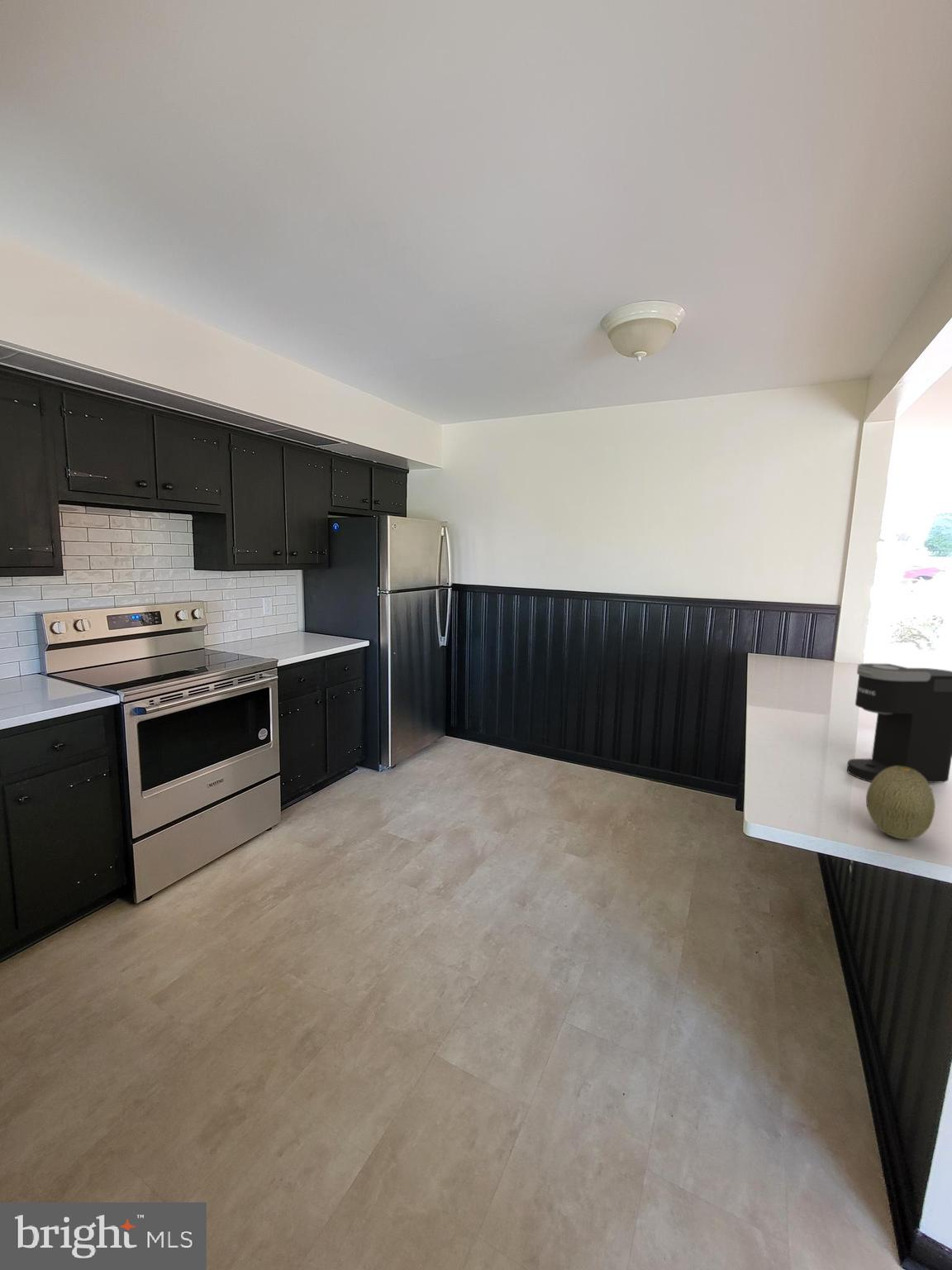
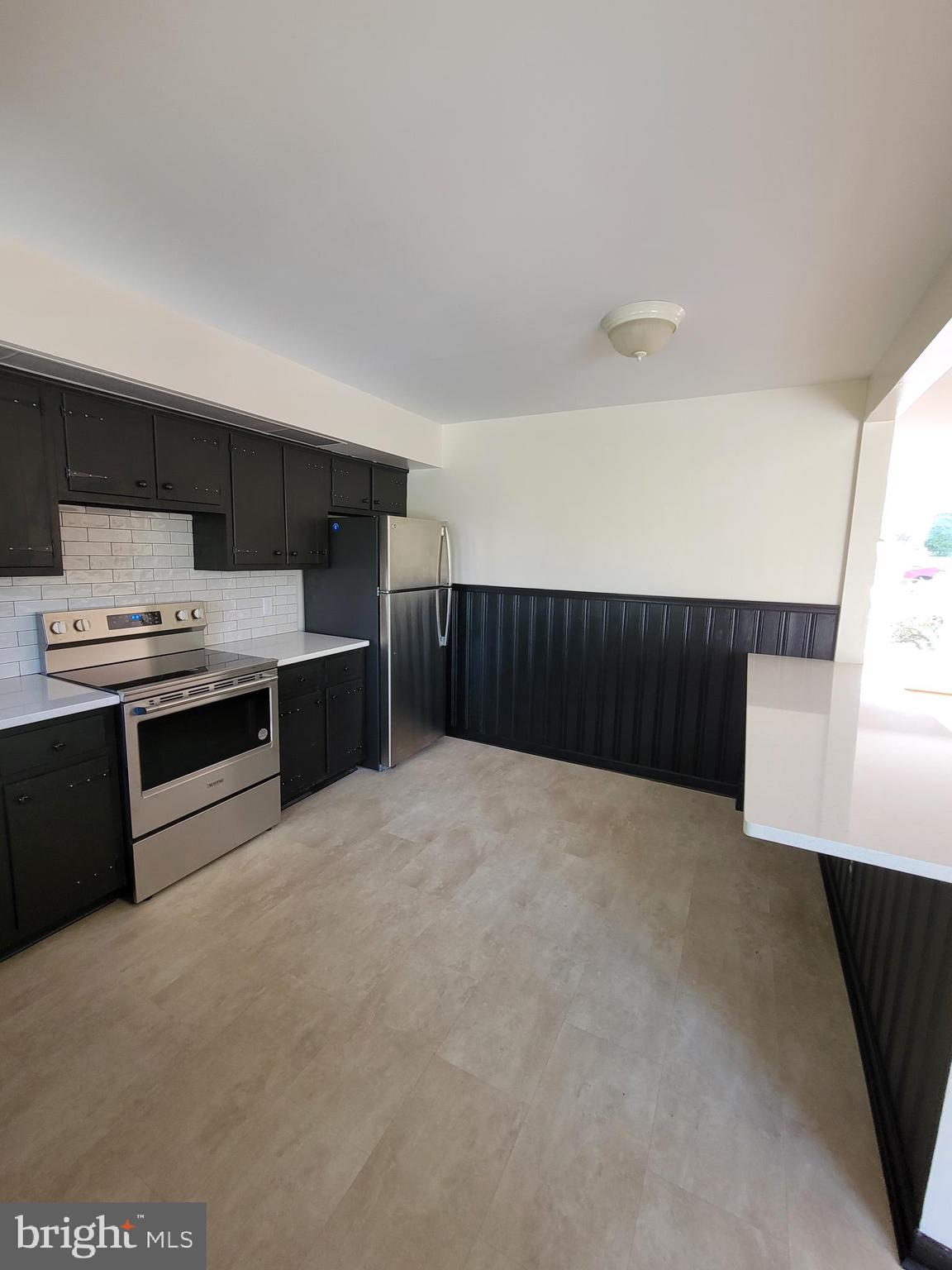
- fruit (900, 801)
- coffee maker (902, 722)
